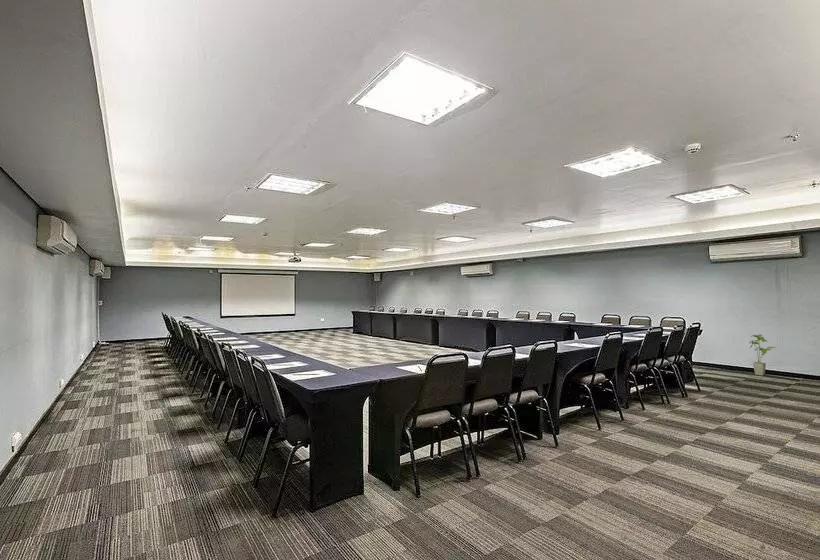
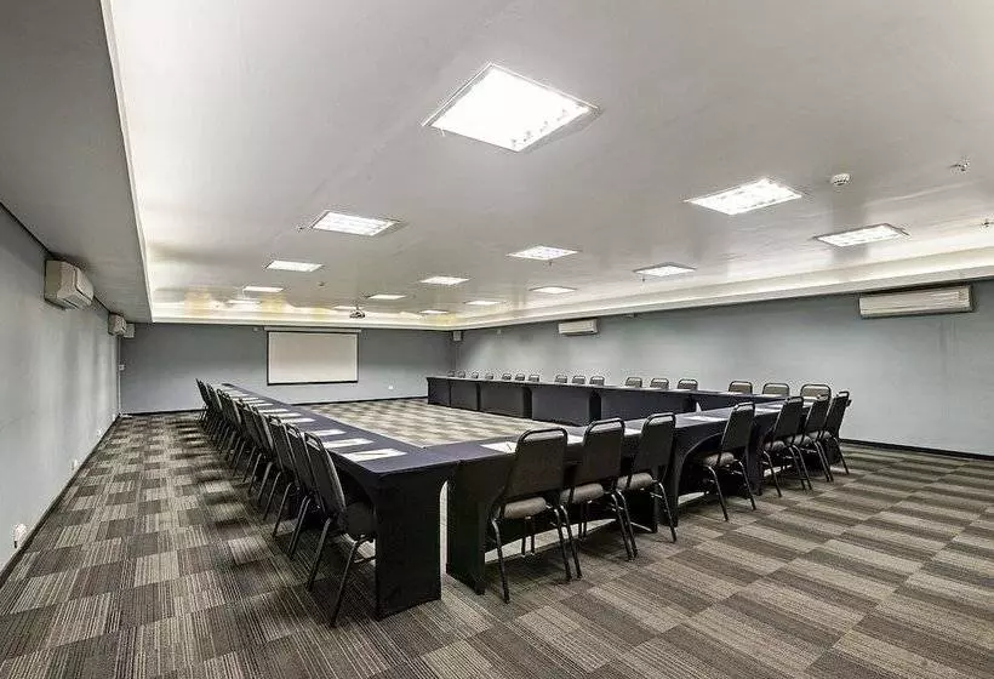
- house plant (762, 354)
